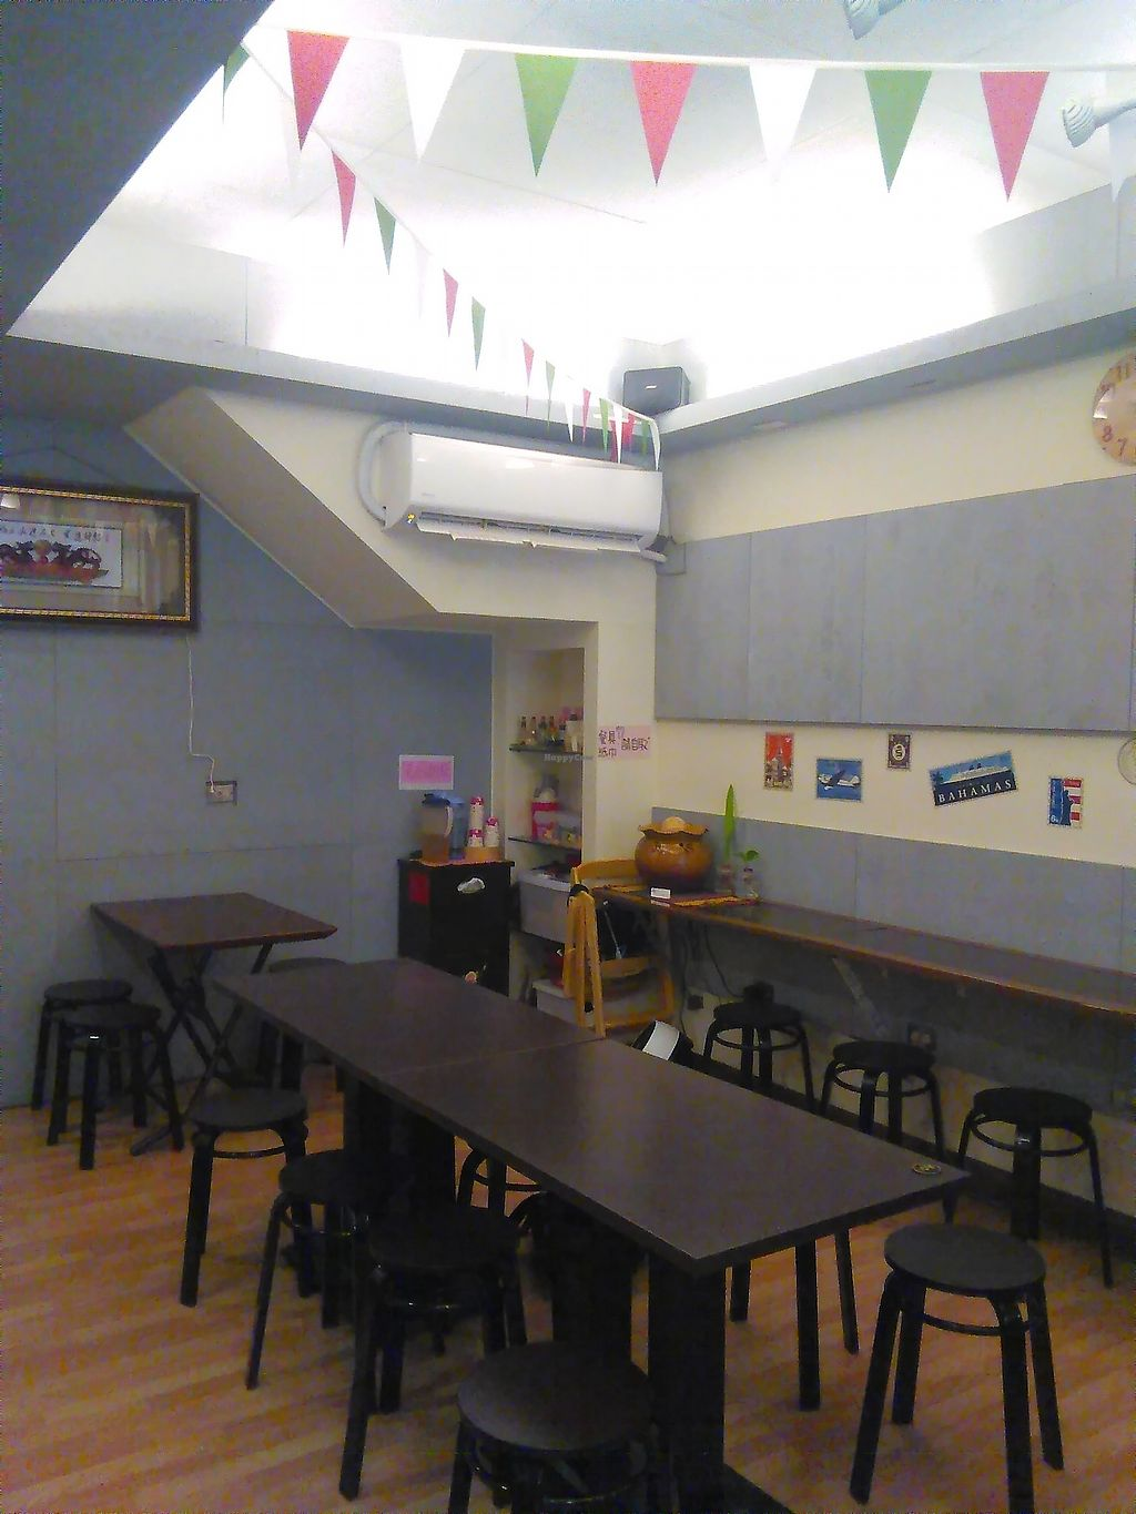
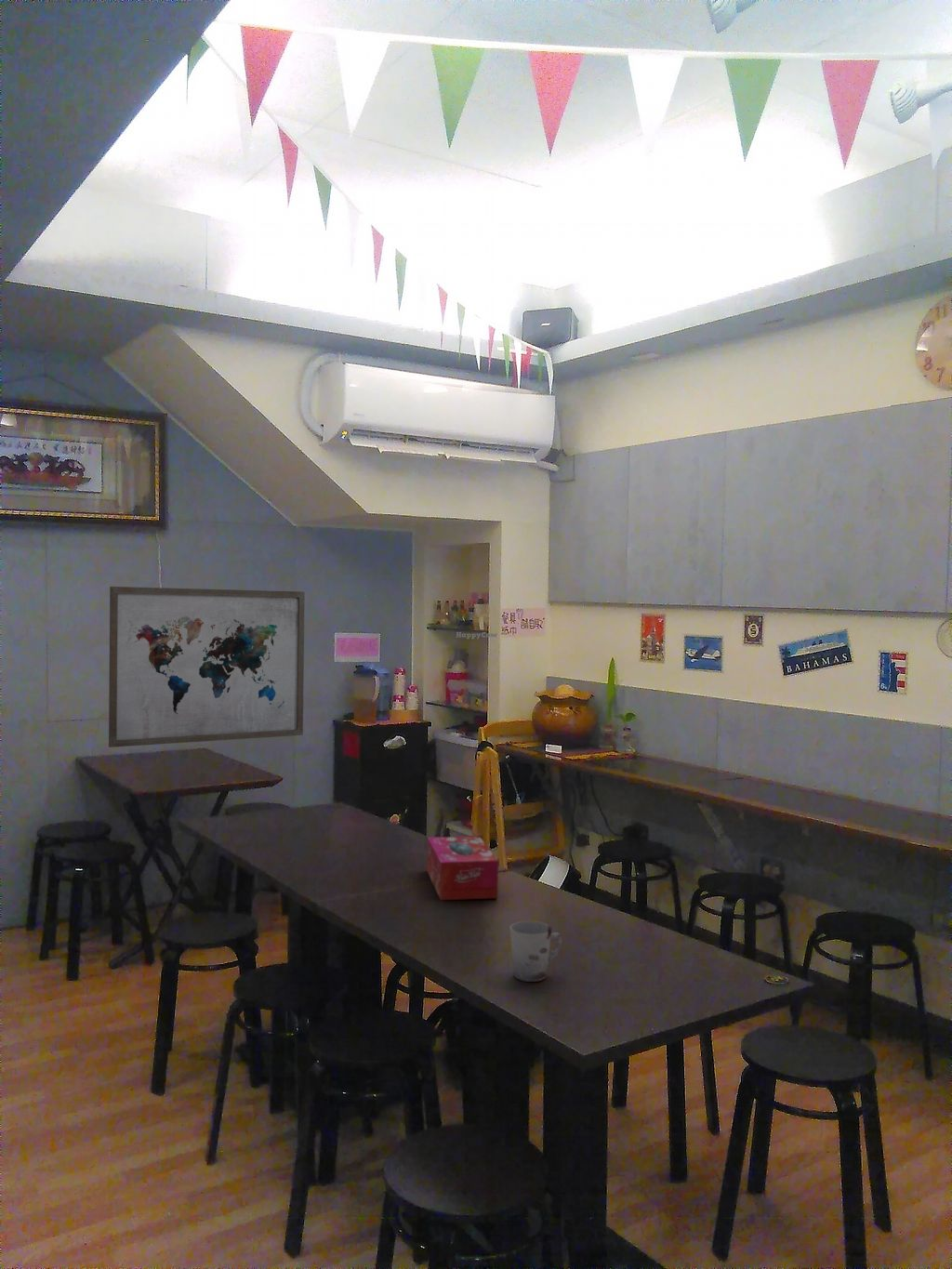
+ cup (536, 950)
+ wall art (212, 665)
+ tissue box (460, 866)
